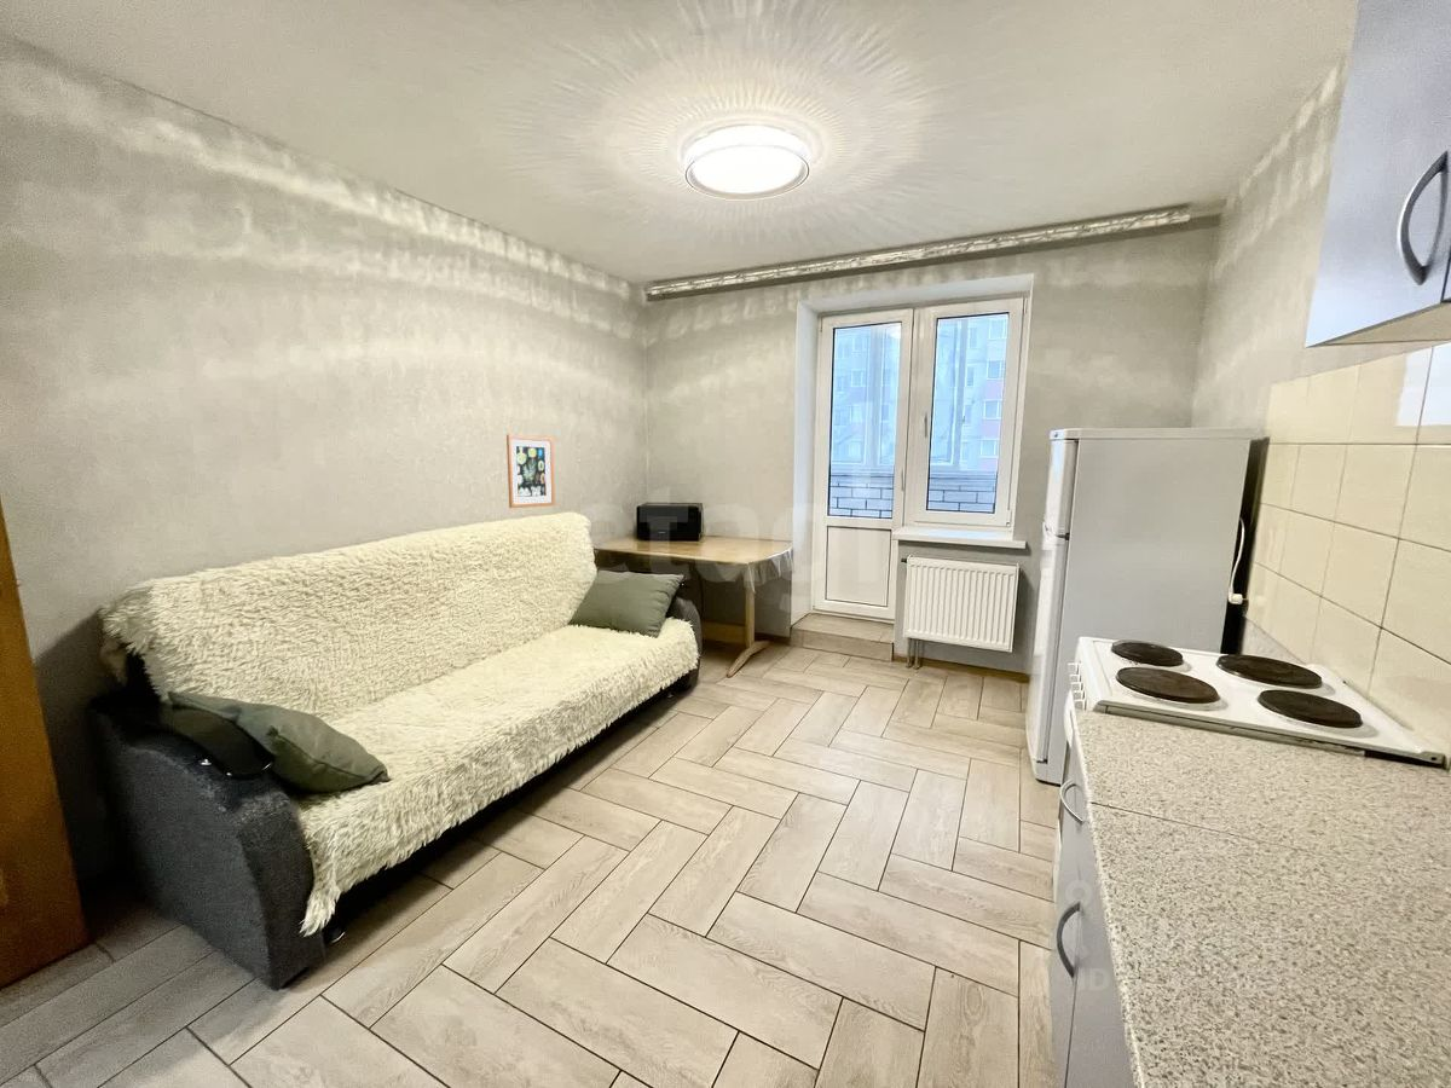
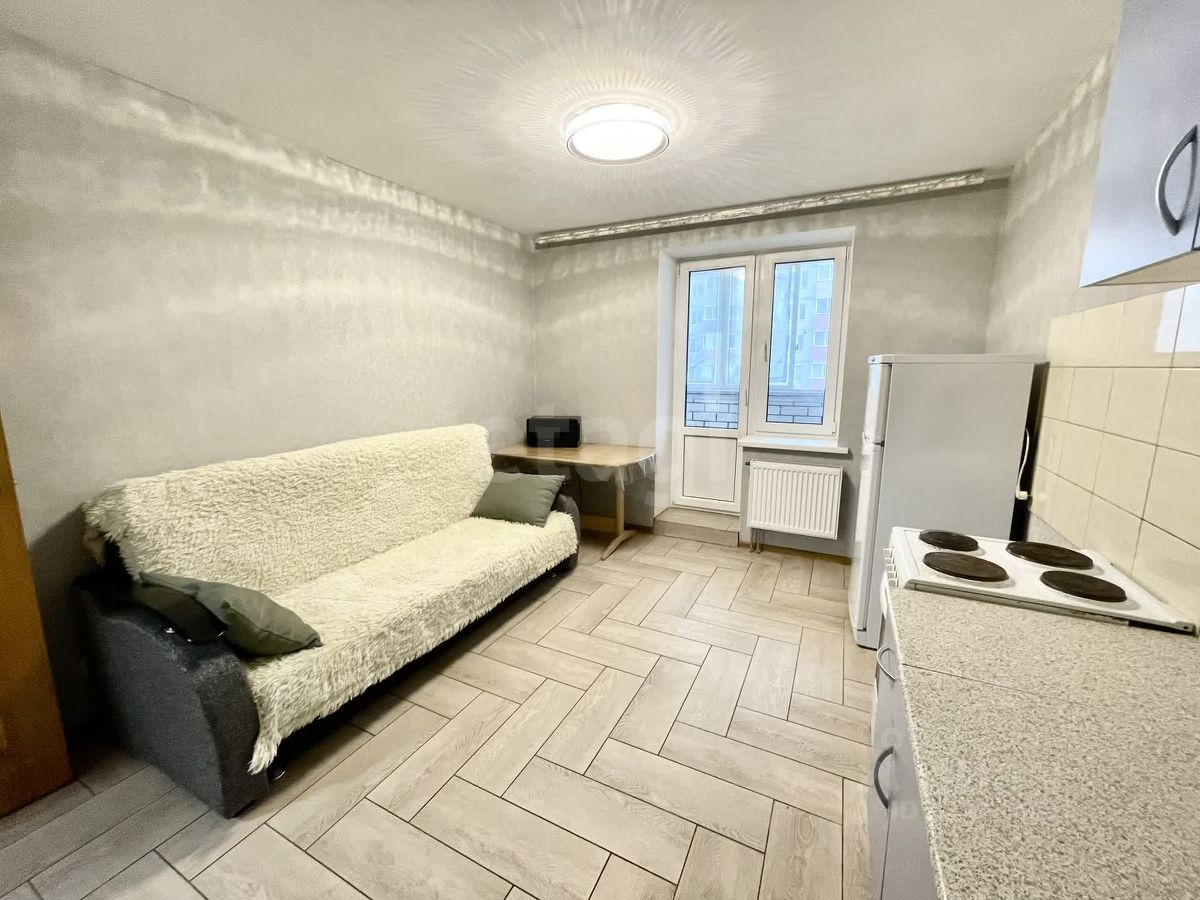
- wall art (531, 471)
